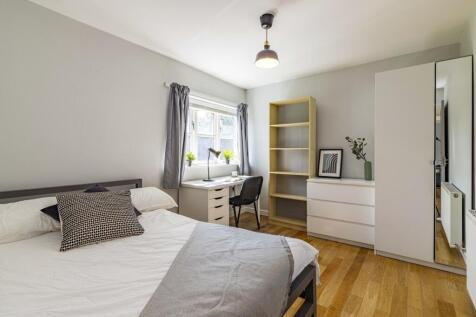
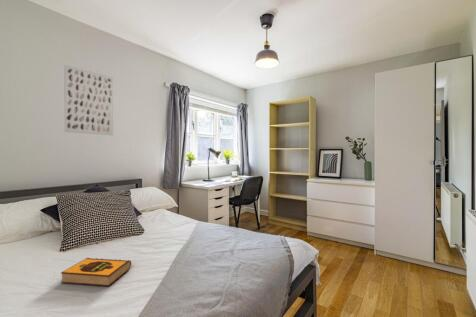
+ hardback book (98, 270)
+ wall art (90, 102)
